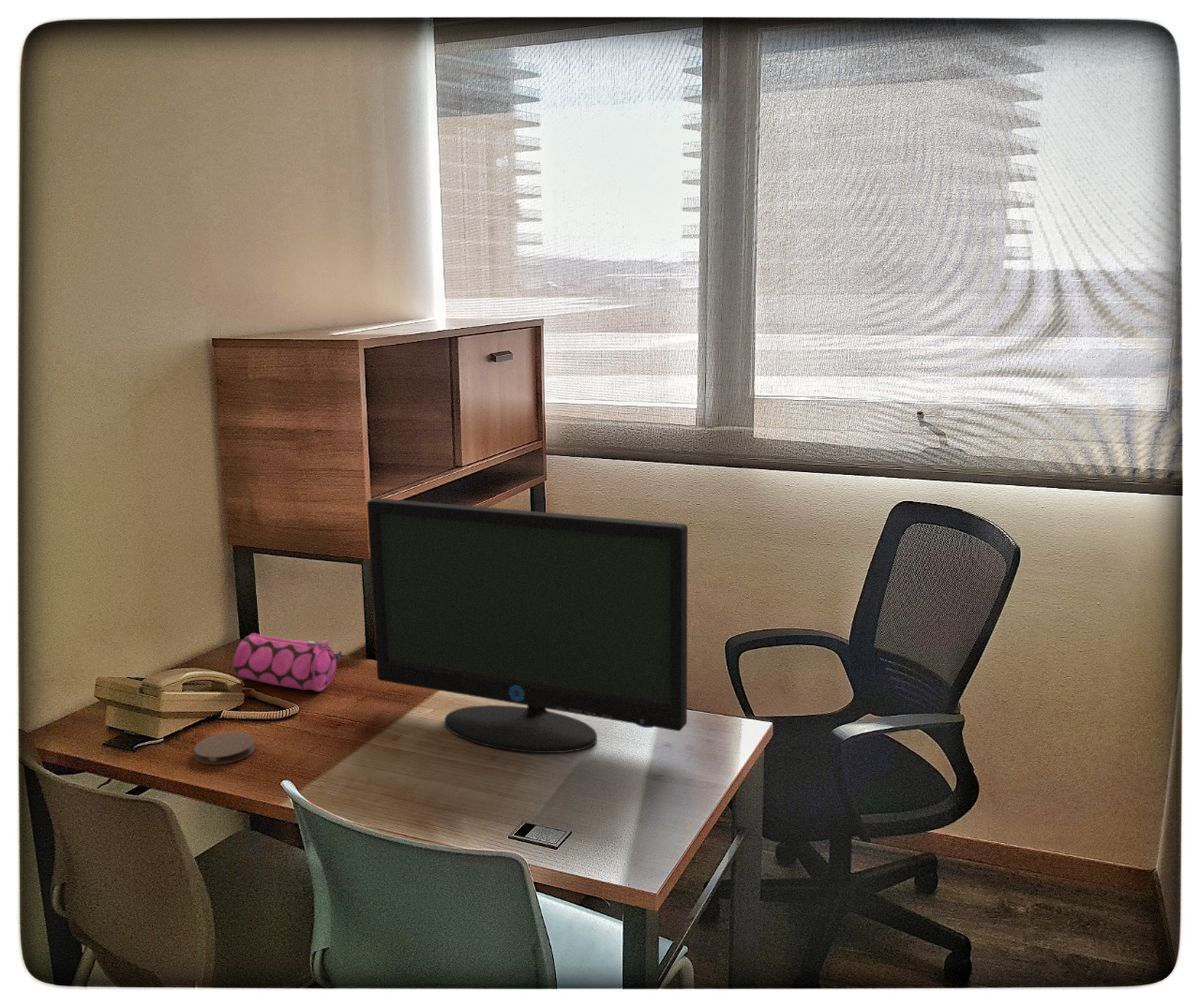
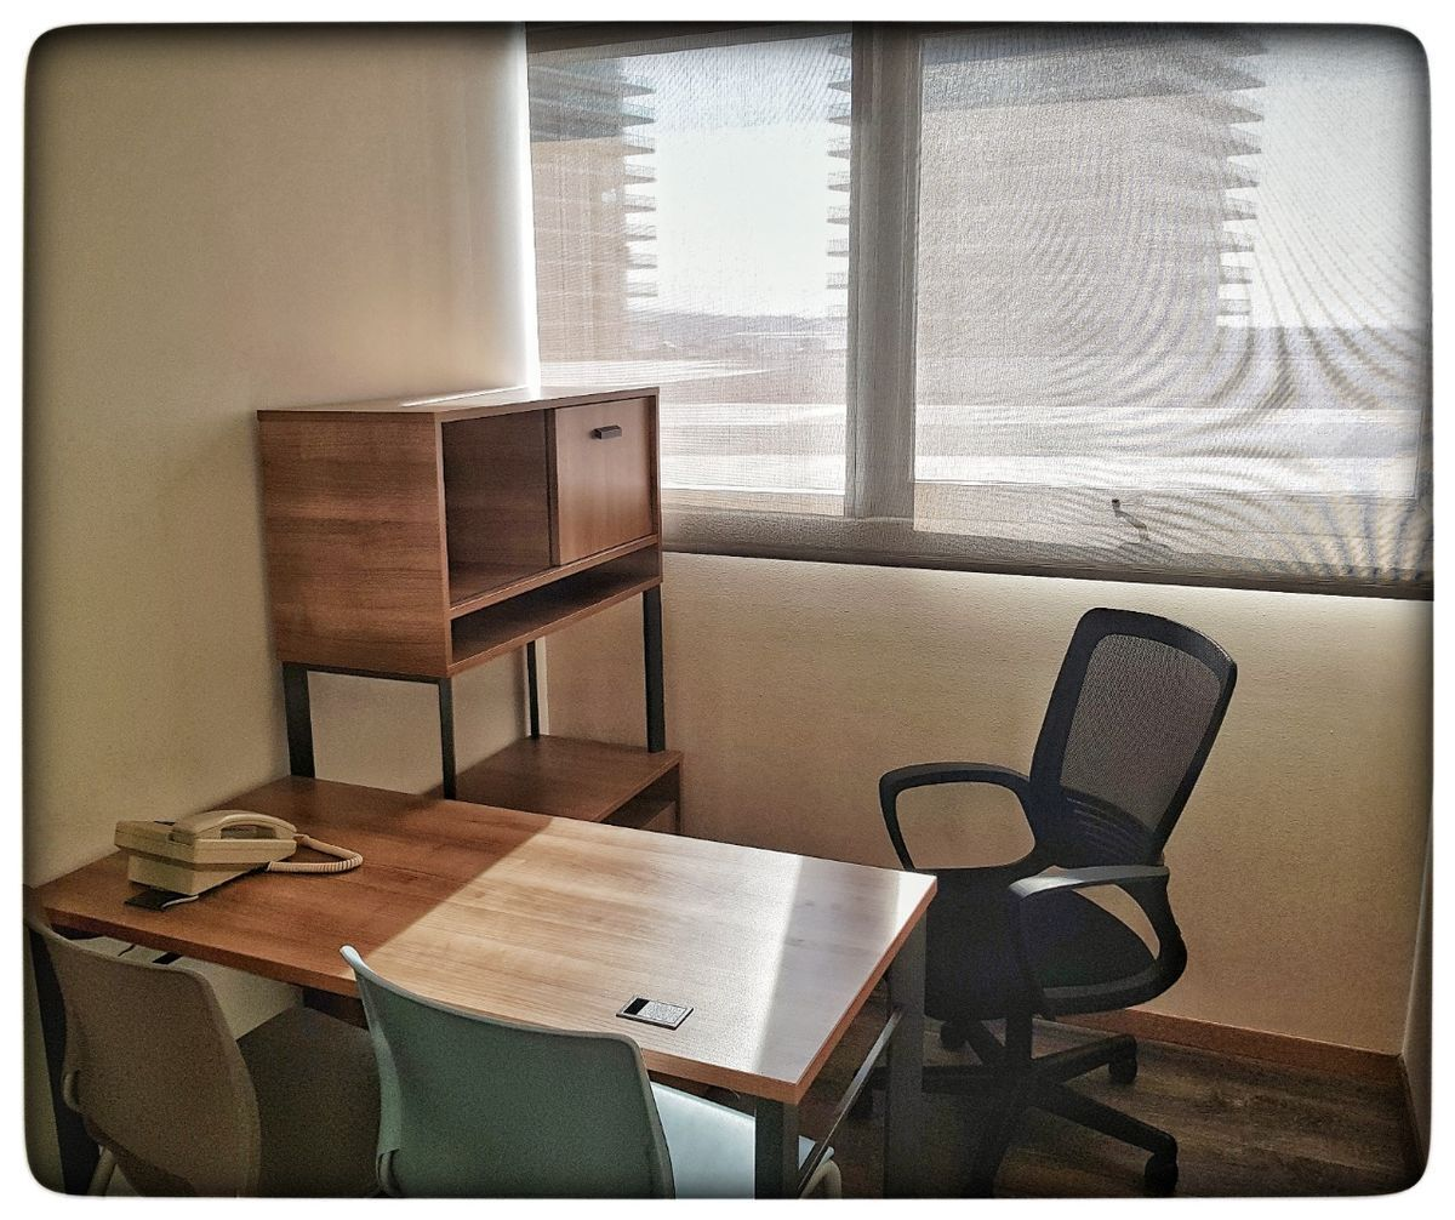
- pencil case (284, 659)
- monitor (516, 624)
- coaster (224, 747)
